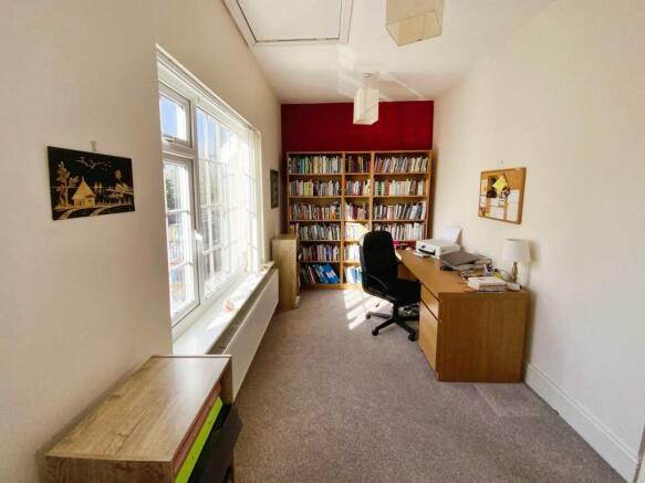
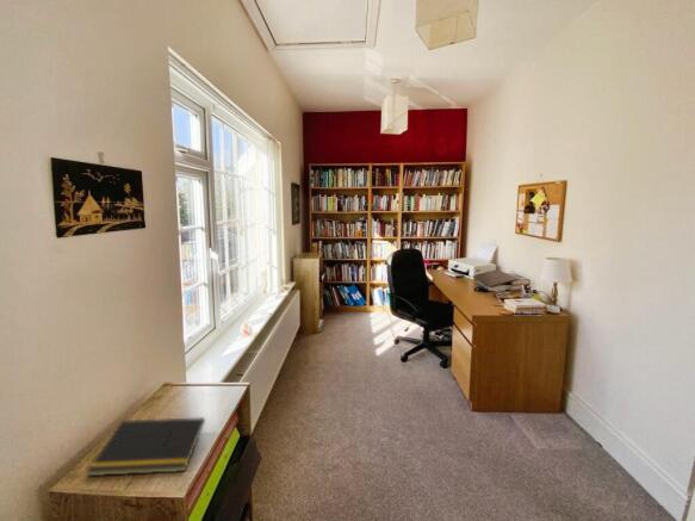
+ notepad (151, 444)
